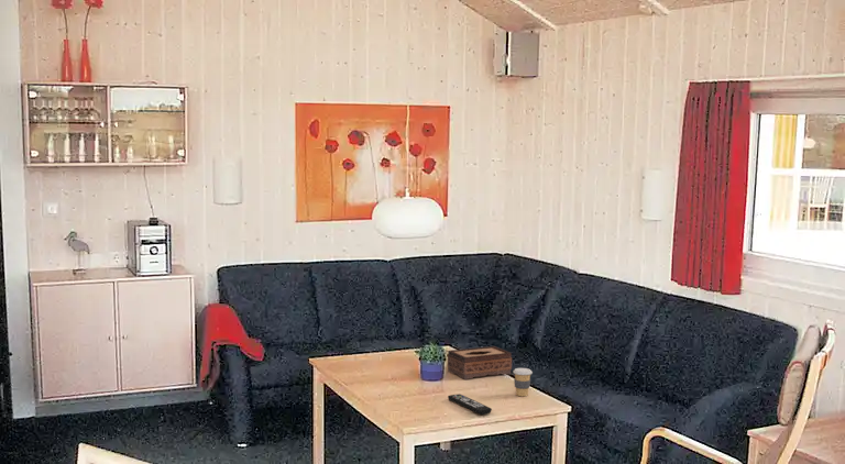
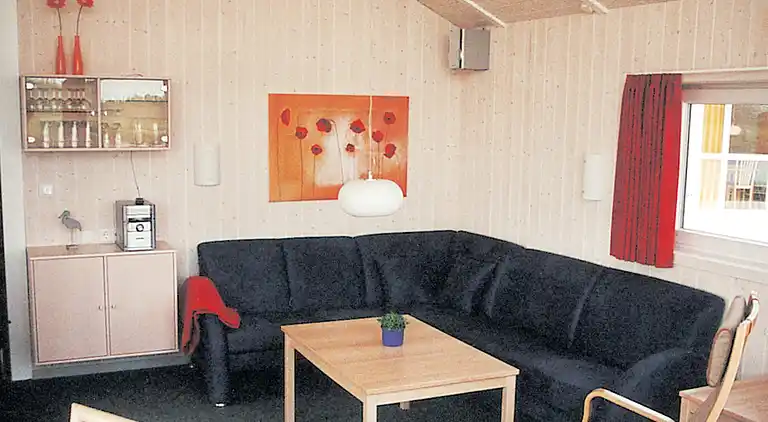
- coffee cup (522, 382)
- remote control (469, 404)
- tissue box (479, 362)
